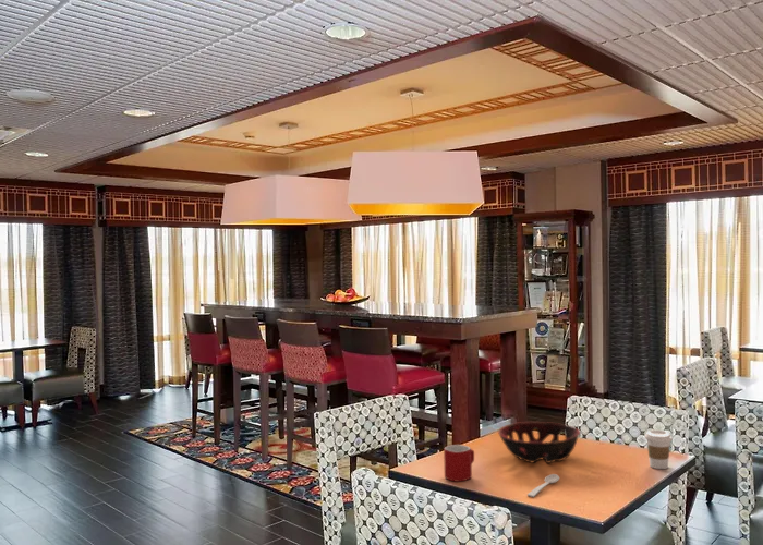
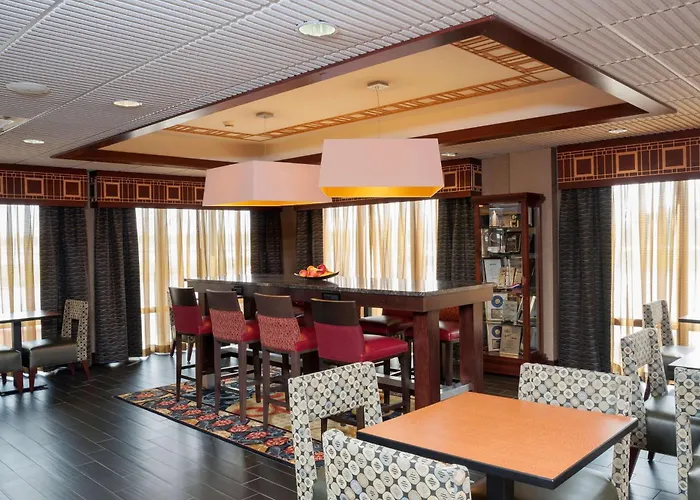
- mug (461, 461)
- spoon (544, 484)
- coffee cup (658, 449)
- decorative bowl (538, 443)
